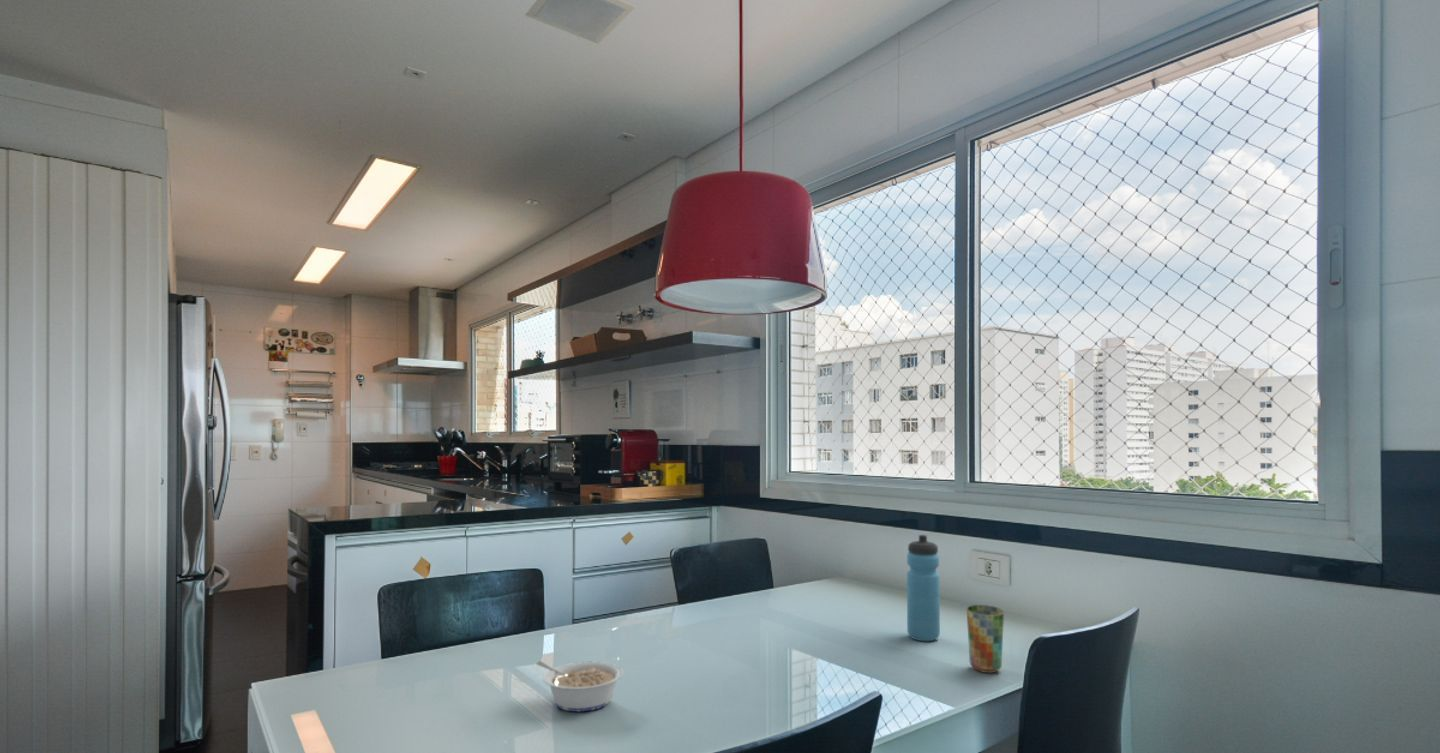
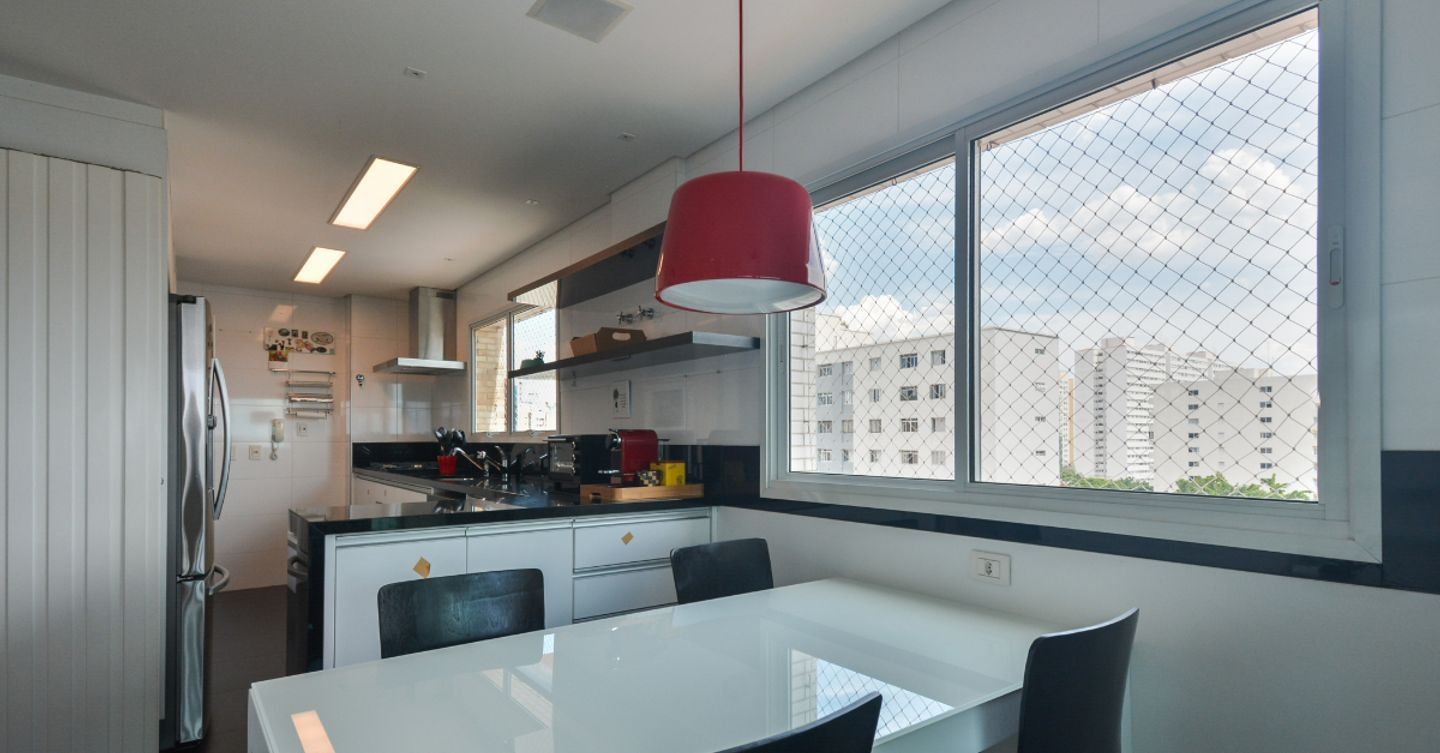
- cup (985, 639)
- legume (580, 685)
- water bottle (923, 586)
